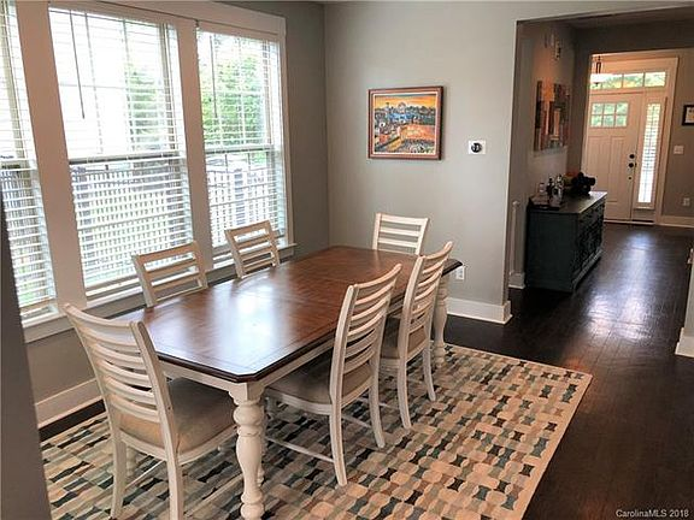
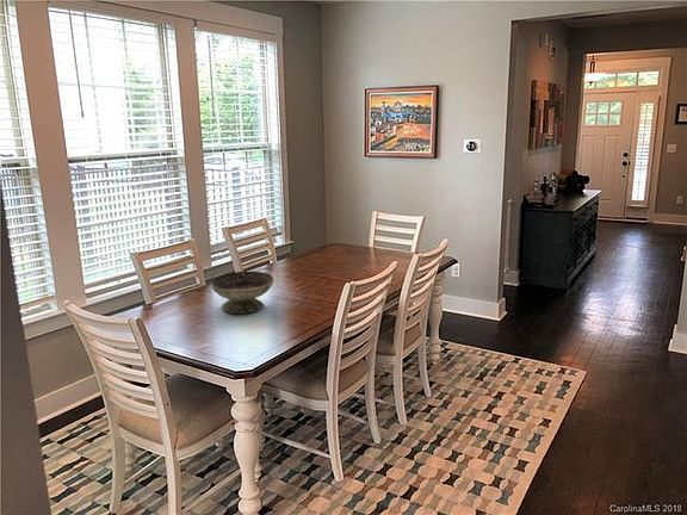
+ decorative bowl (242, 292)
